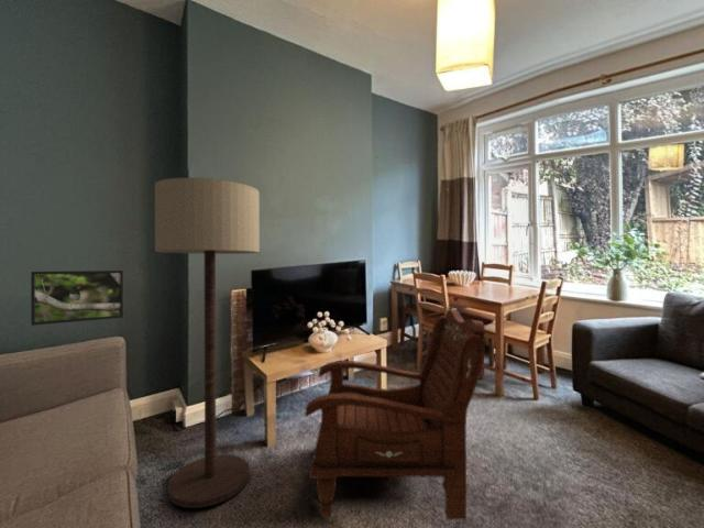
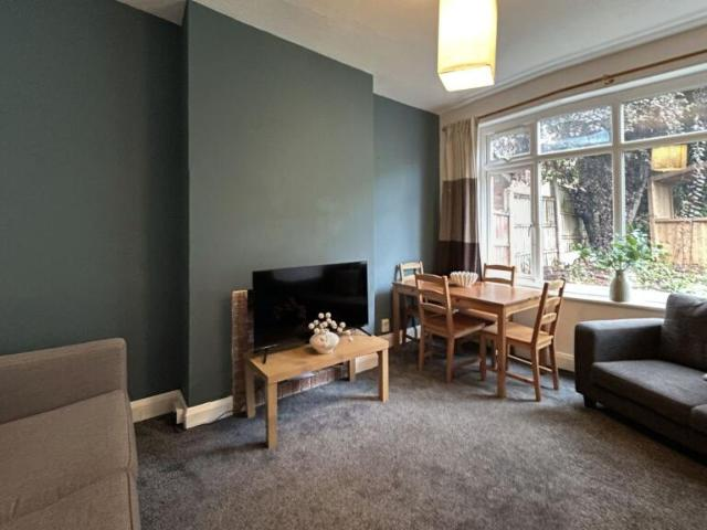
- armchair (391, 396)
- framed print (80, 296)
- floor lamp (210, 334)
